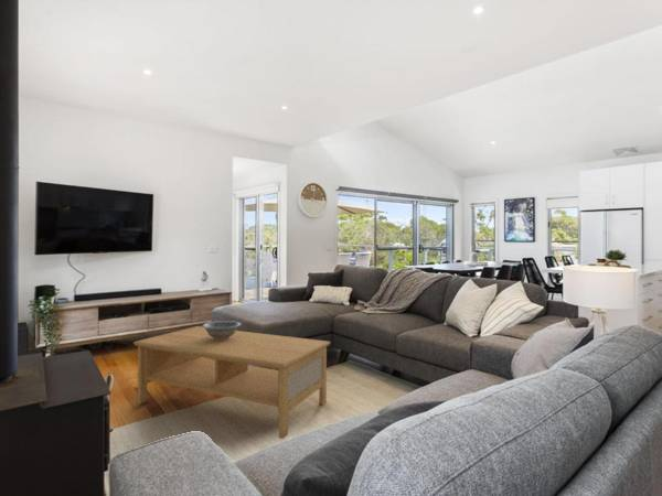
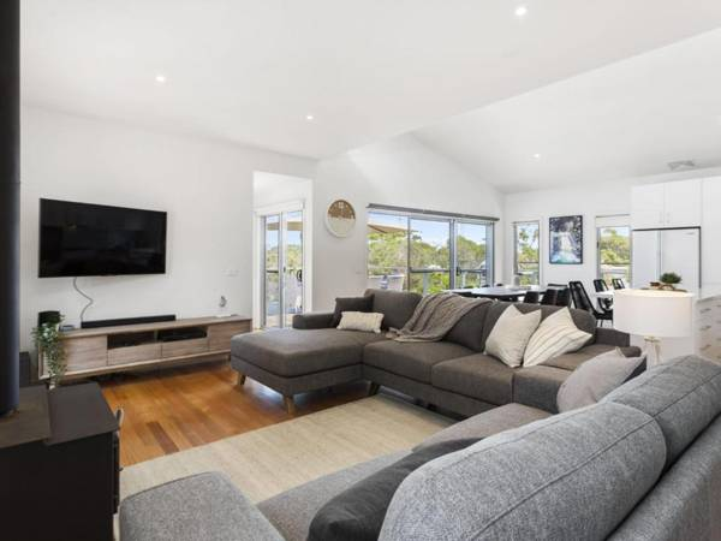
- coffee table (232, 371)
- decorative bowl (221, 331)
